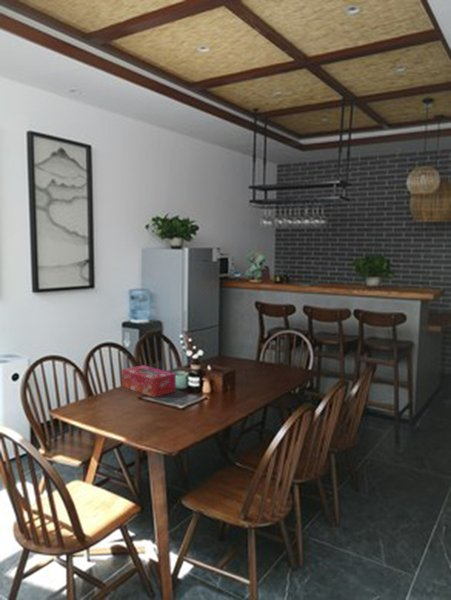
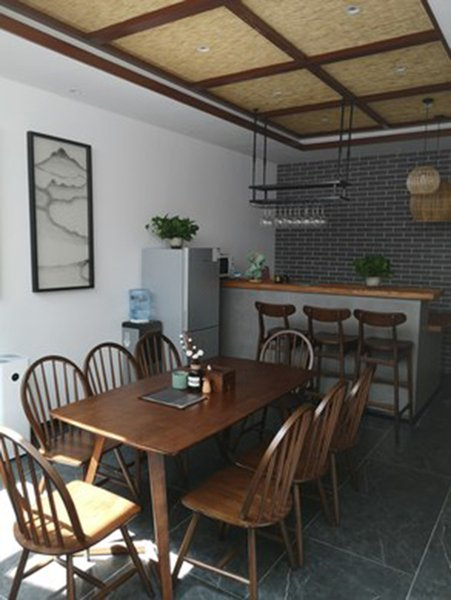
- tissue box (148, 380)
